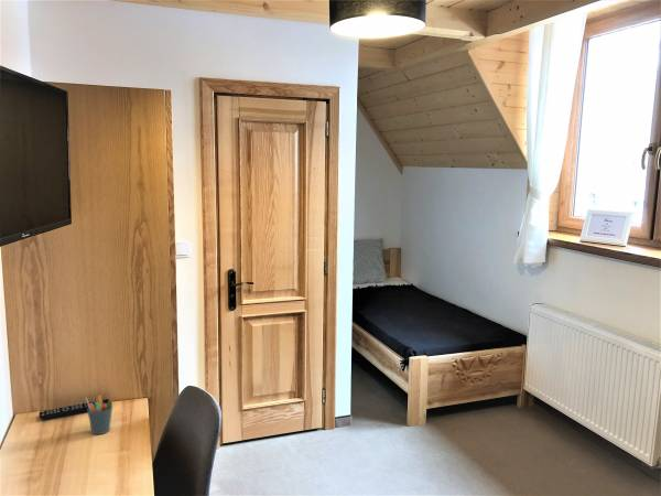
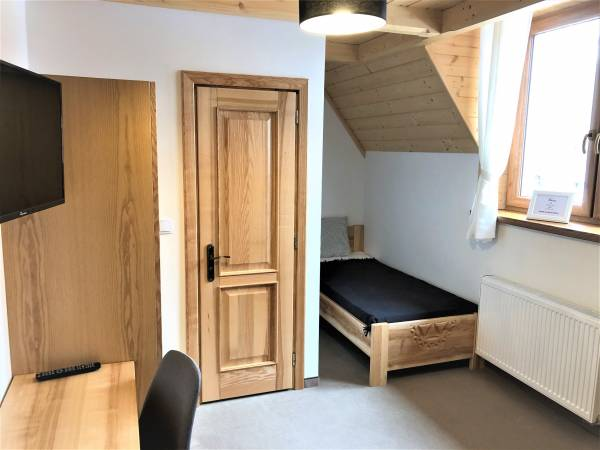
- pen holder (99, 412)
